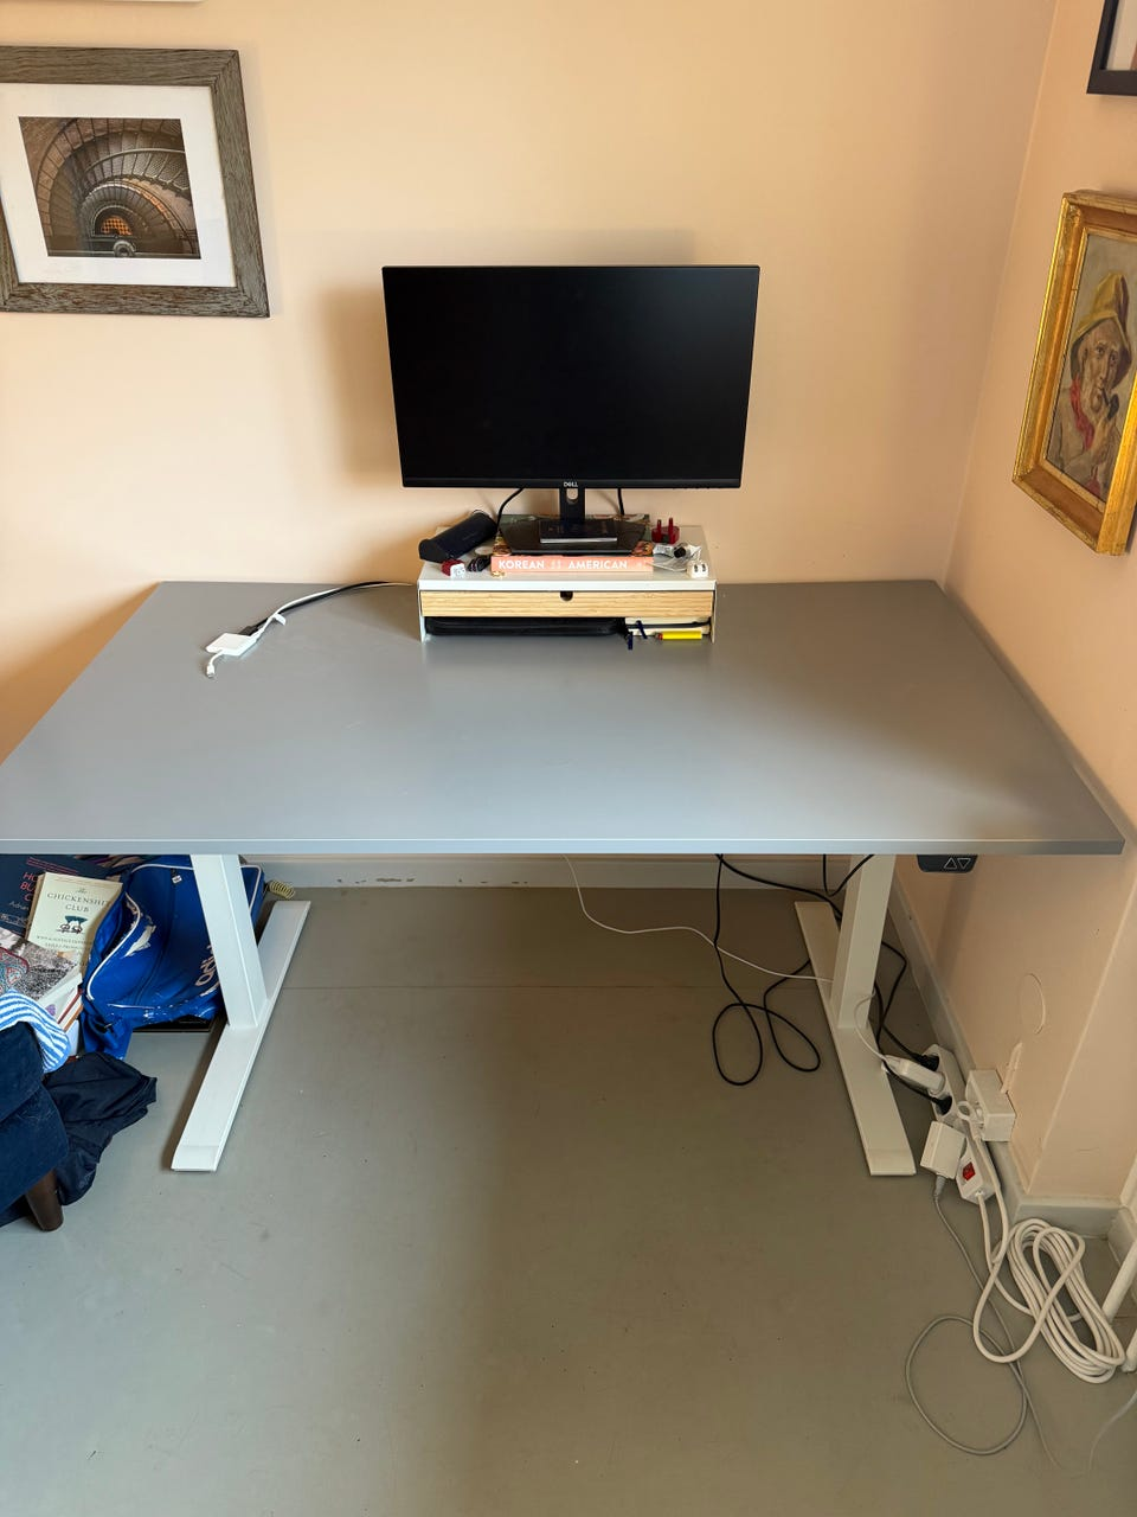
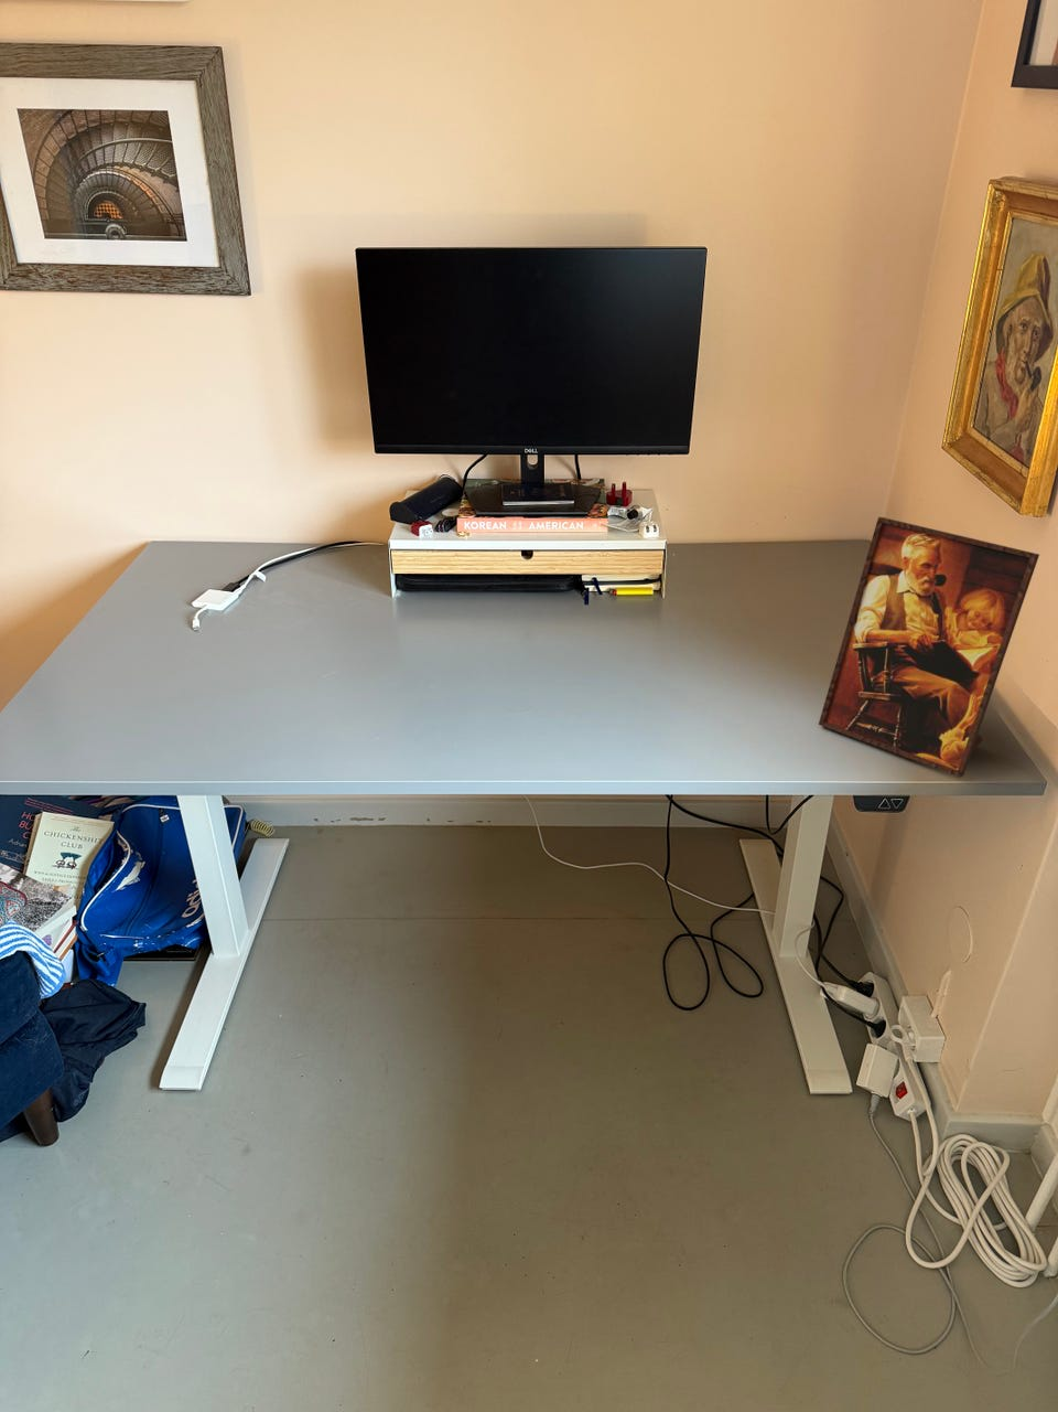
+ picture frame (921, 644)
